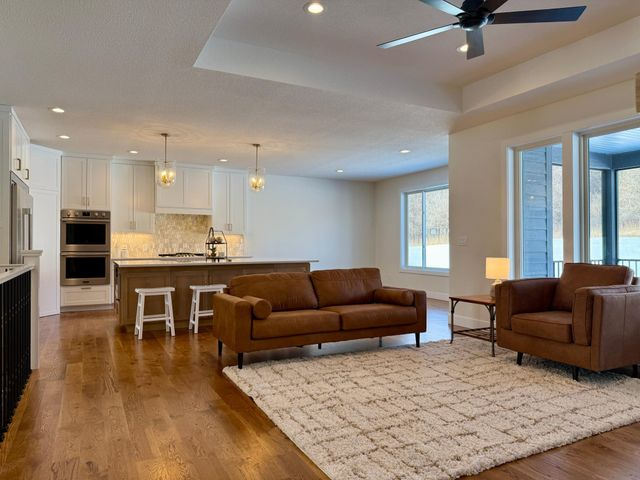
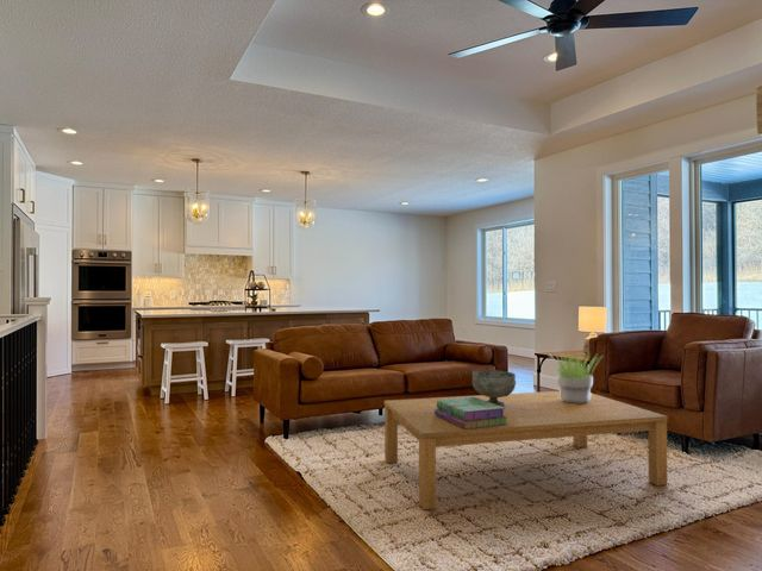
+ stack of books (469, 410)
+ coffee table (516, 439)
+ potted plant (575, 376)
+ decorative bowl (493, 389)
